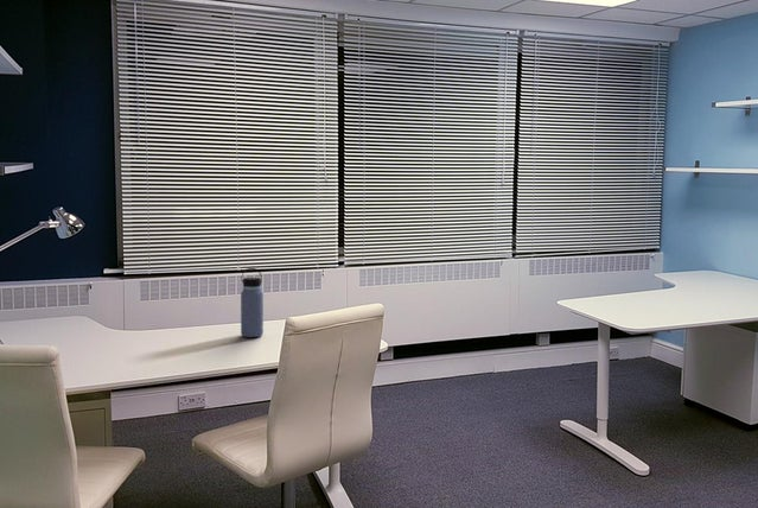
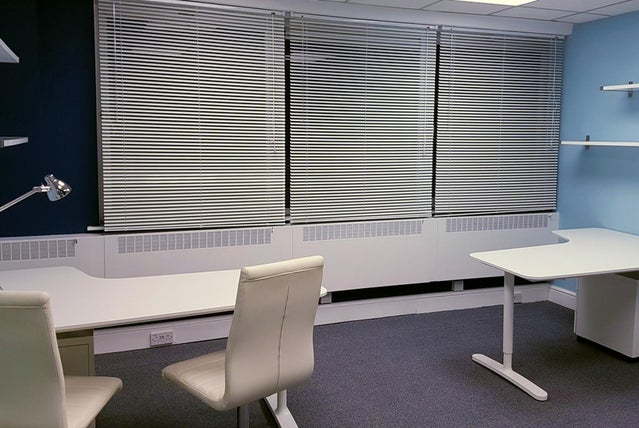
- water bottle (251, 301)
